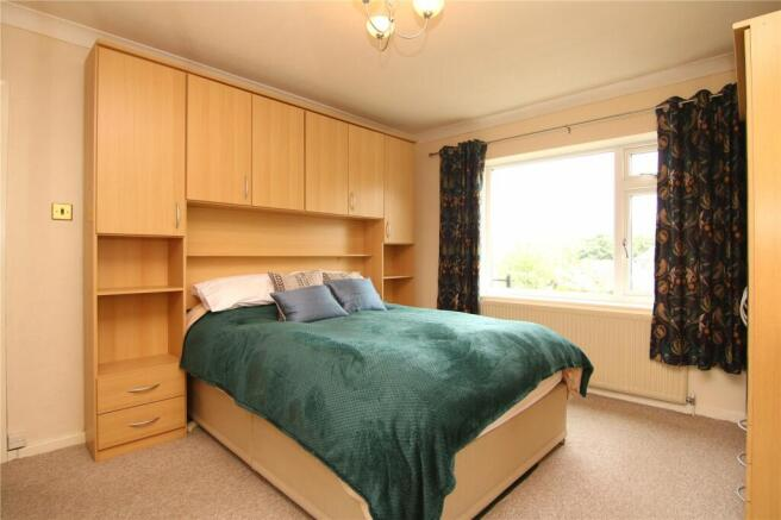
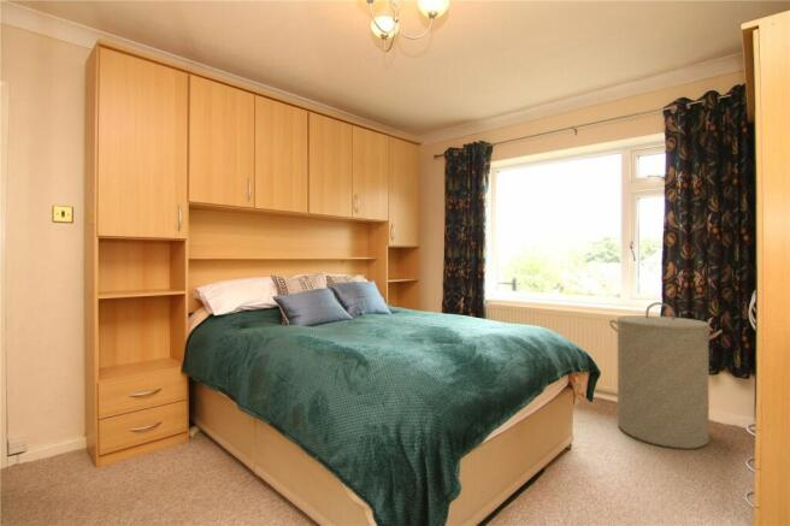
+ laundry hamper (660, 367)
